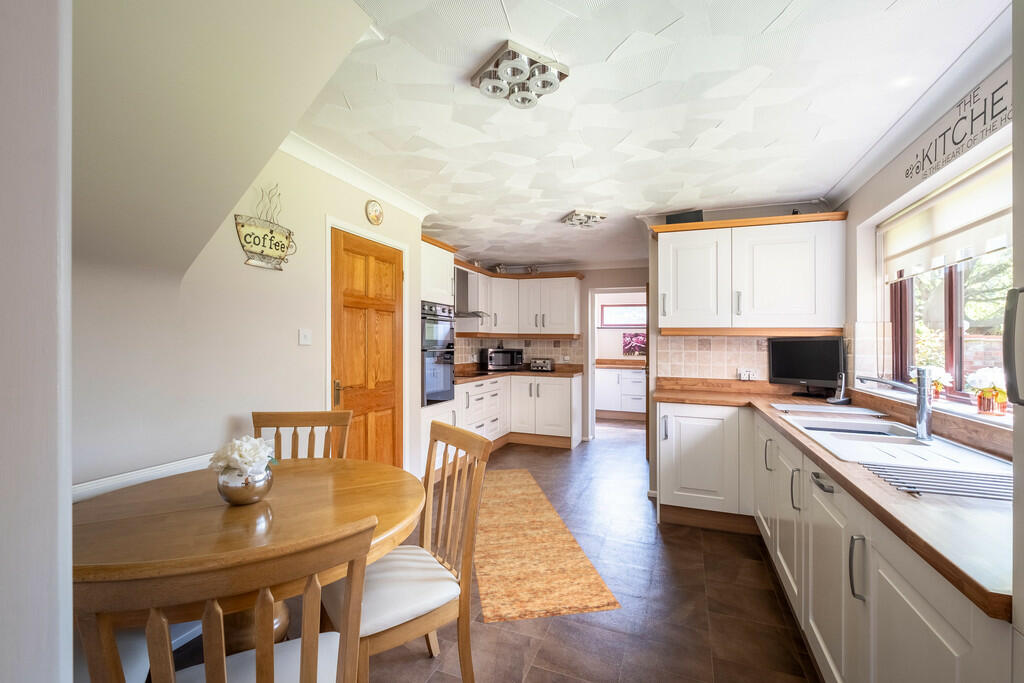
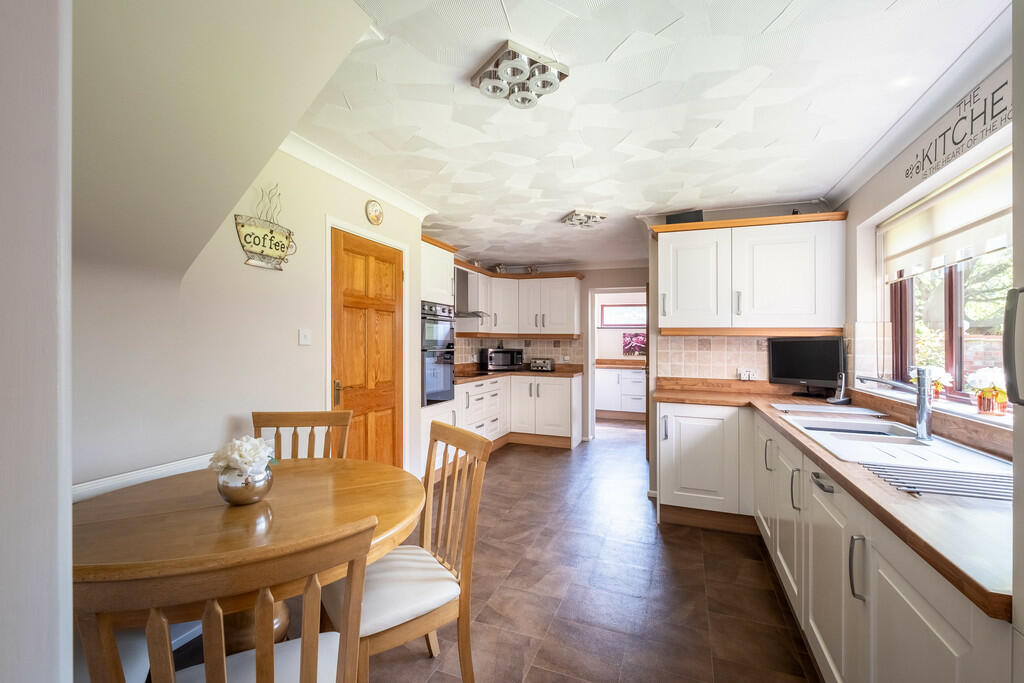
- rug (513, 517)
